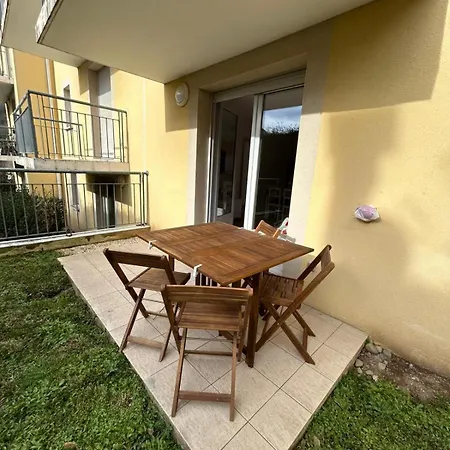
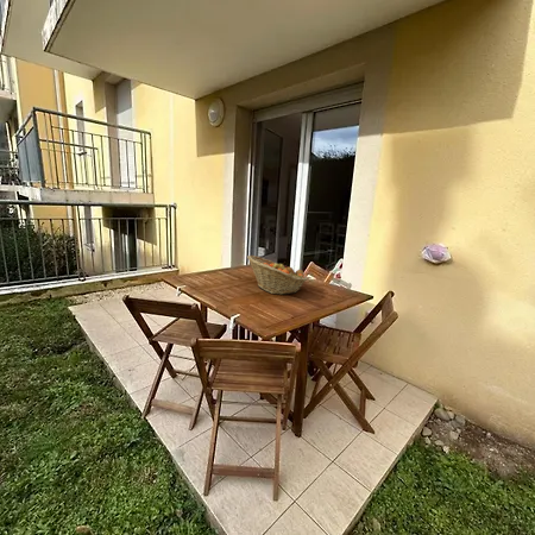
+ fruit basket (276, 272)
